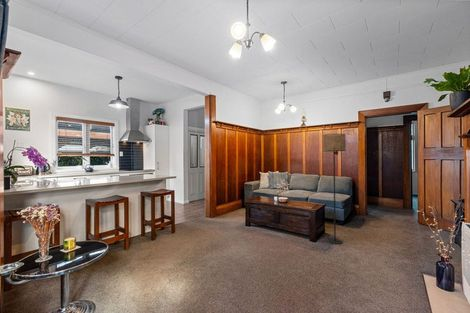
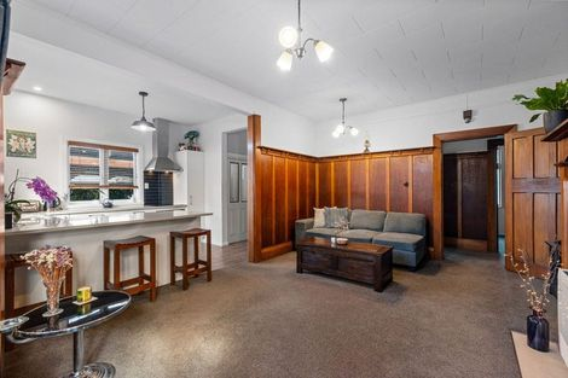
- floor lamp (334, 188)
